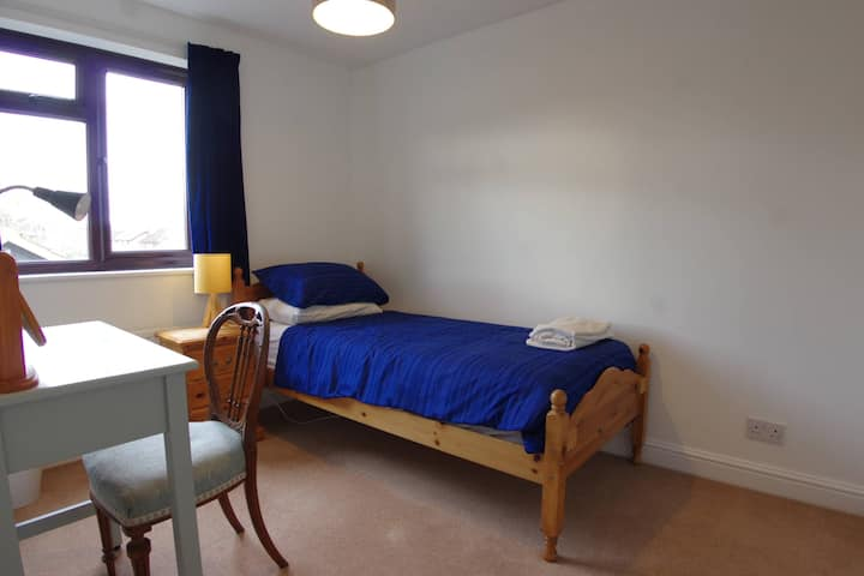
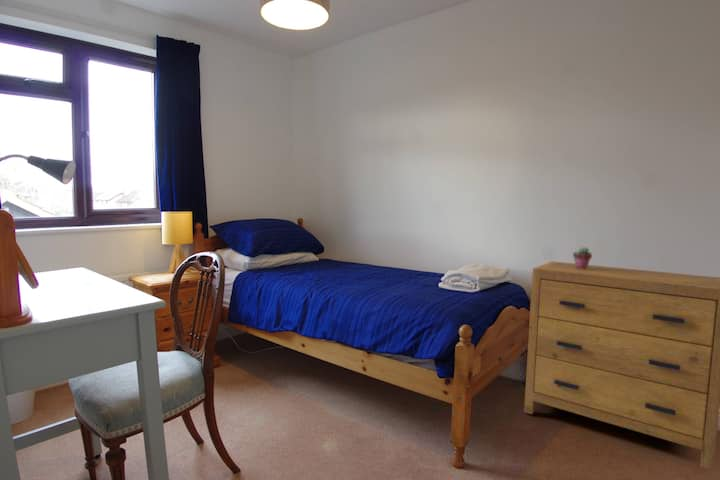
+ potted succulent (582, 257)
+ dresser (618, 349)
